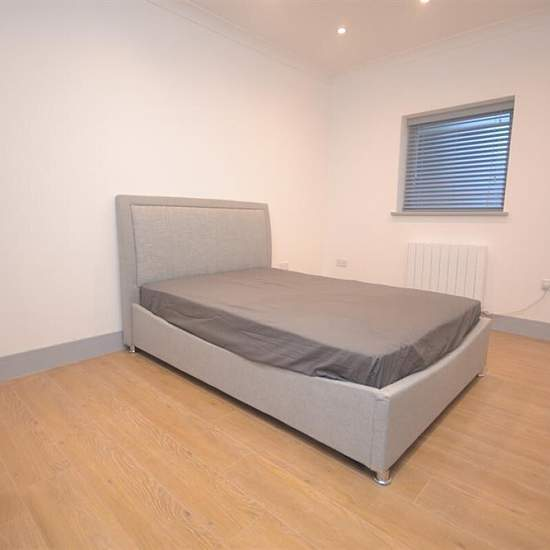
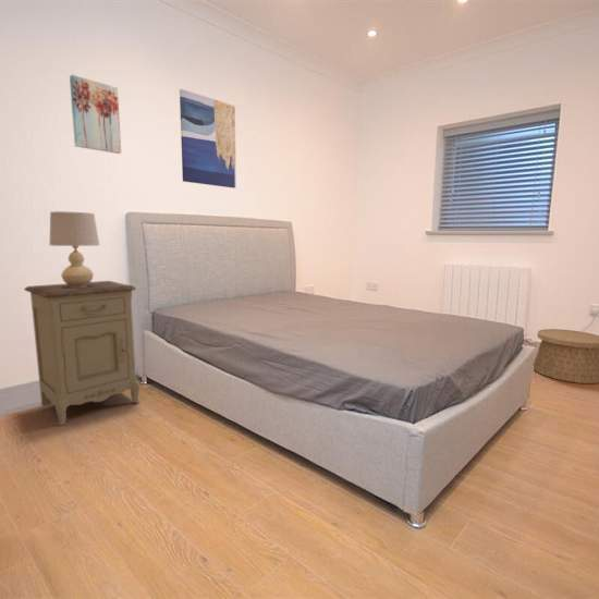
+ wall art (96, 115)
+ nightstand (88, 347)
+ basket (570, 354)
+ wall art (209, 142)
+ table lamp (75, 249)
